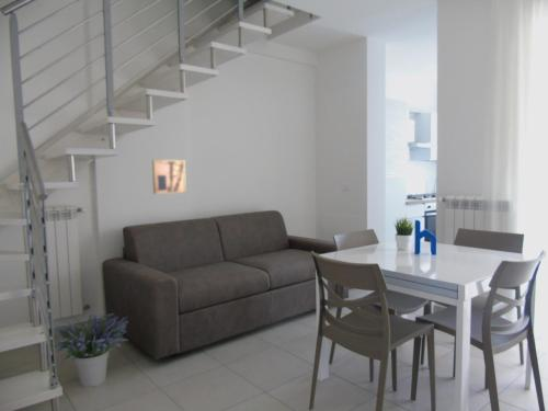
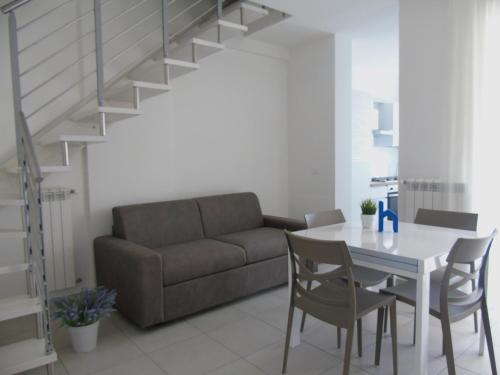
- wall art (169, 176)
